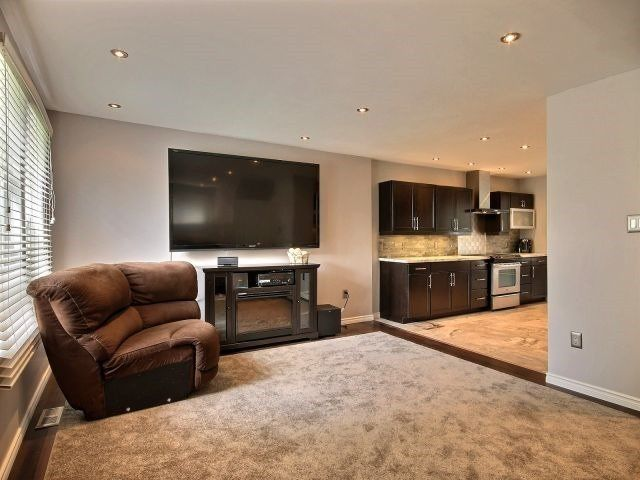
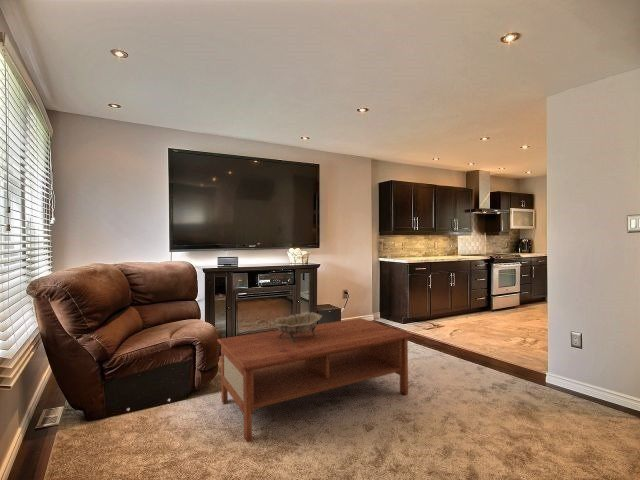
+ decorative bowl (297, 326)
+ coffee table (316, 366)
